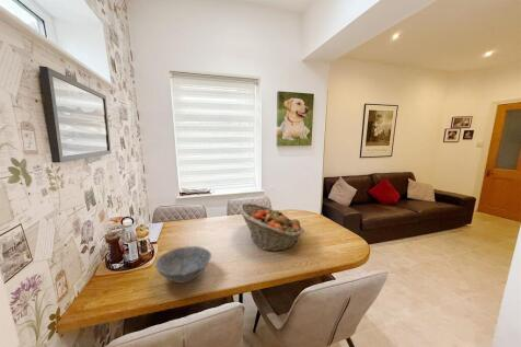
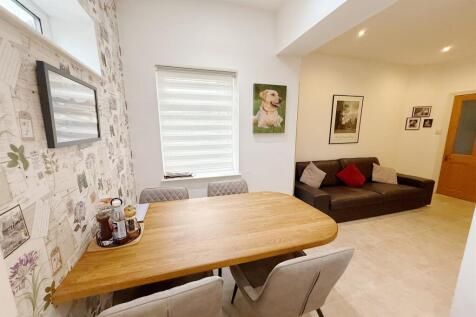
- fruit basket (269, 222)
- bowl (184, 267)
